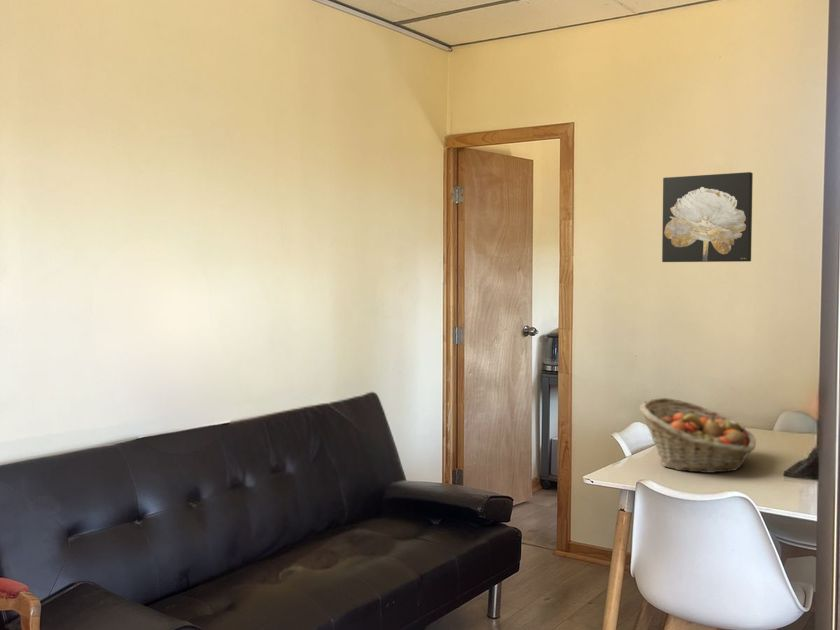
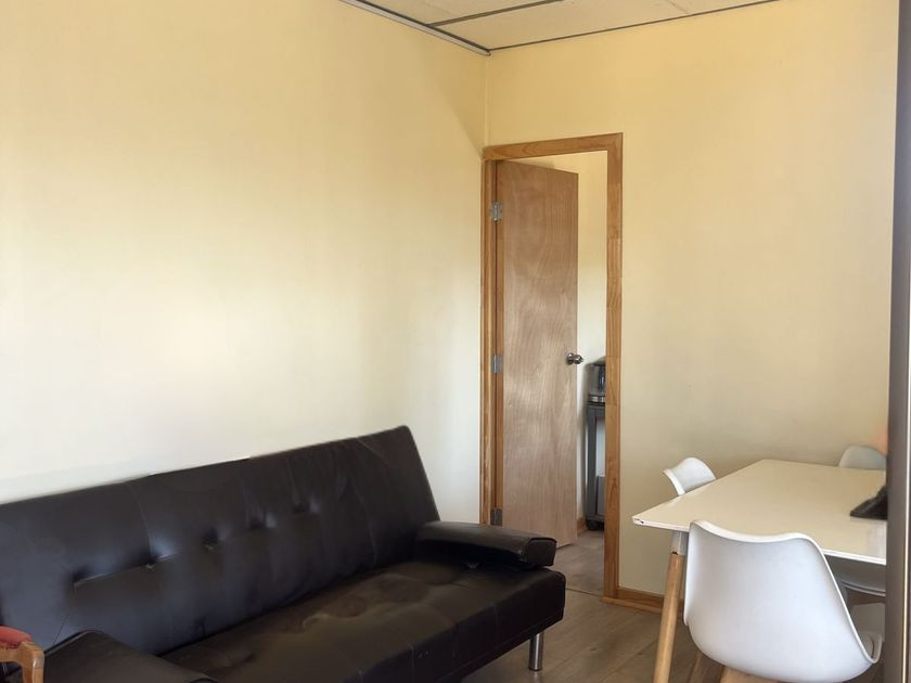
- fruit basket (696, 433)
- wall art (706, 218)
